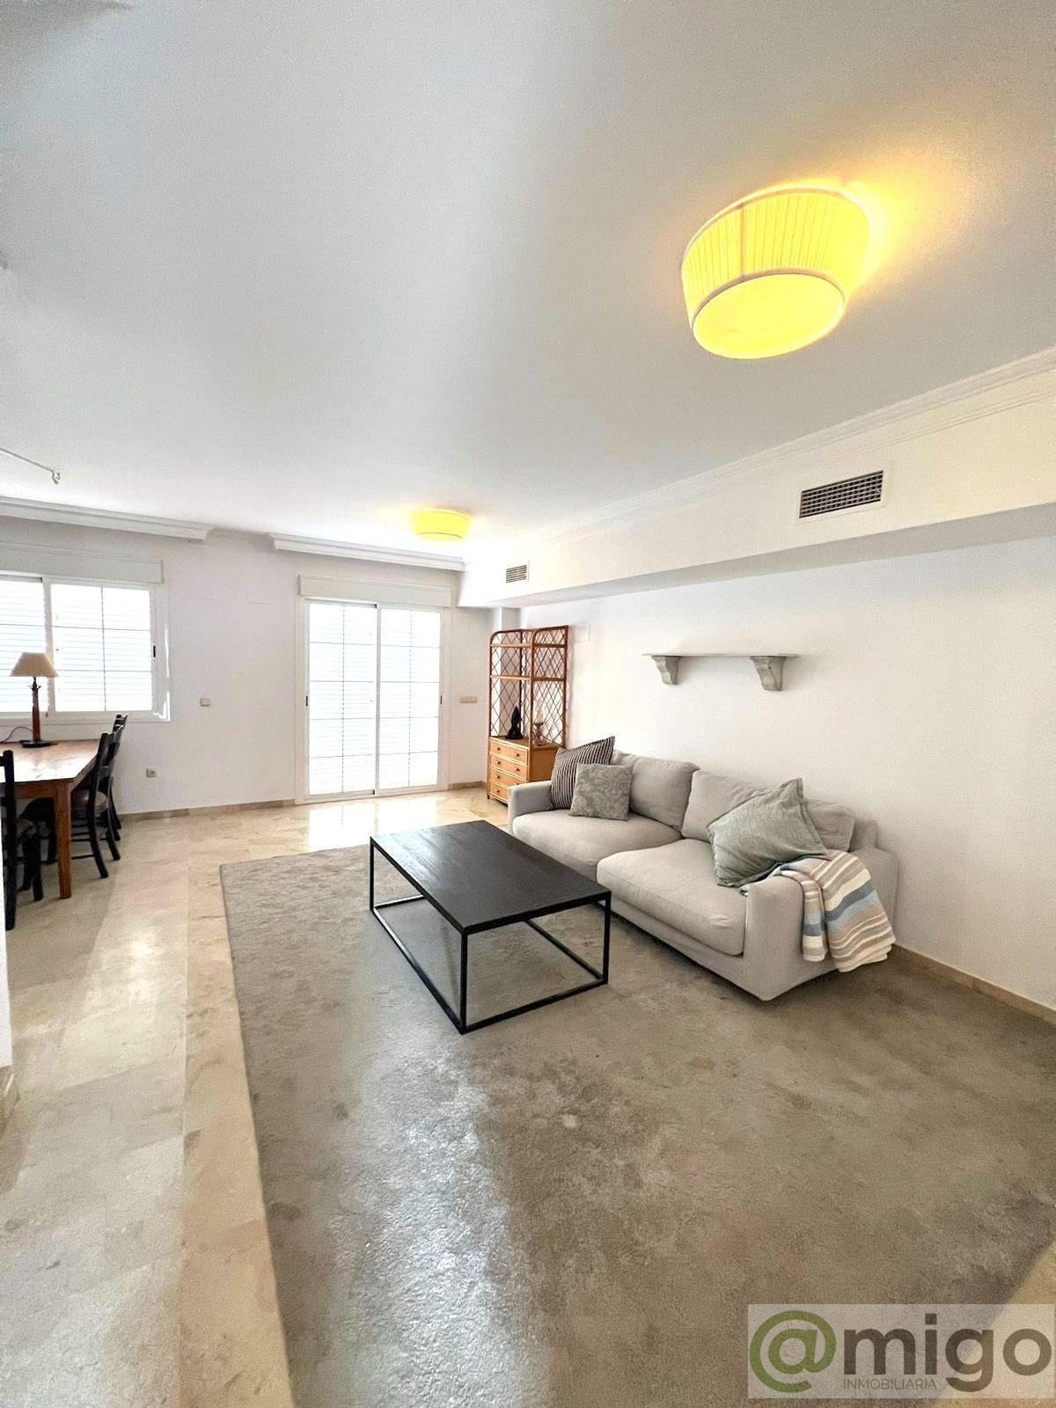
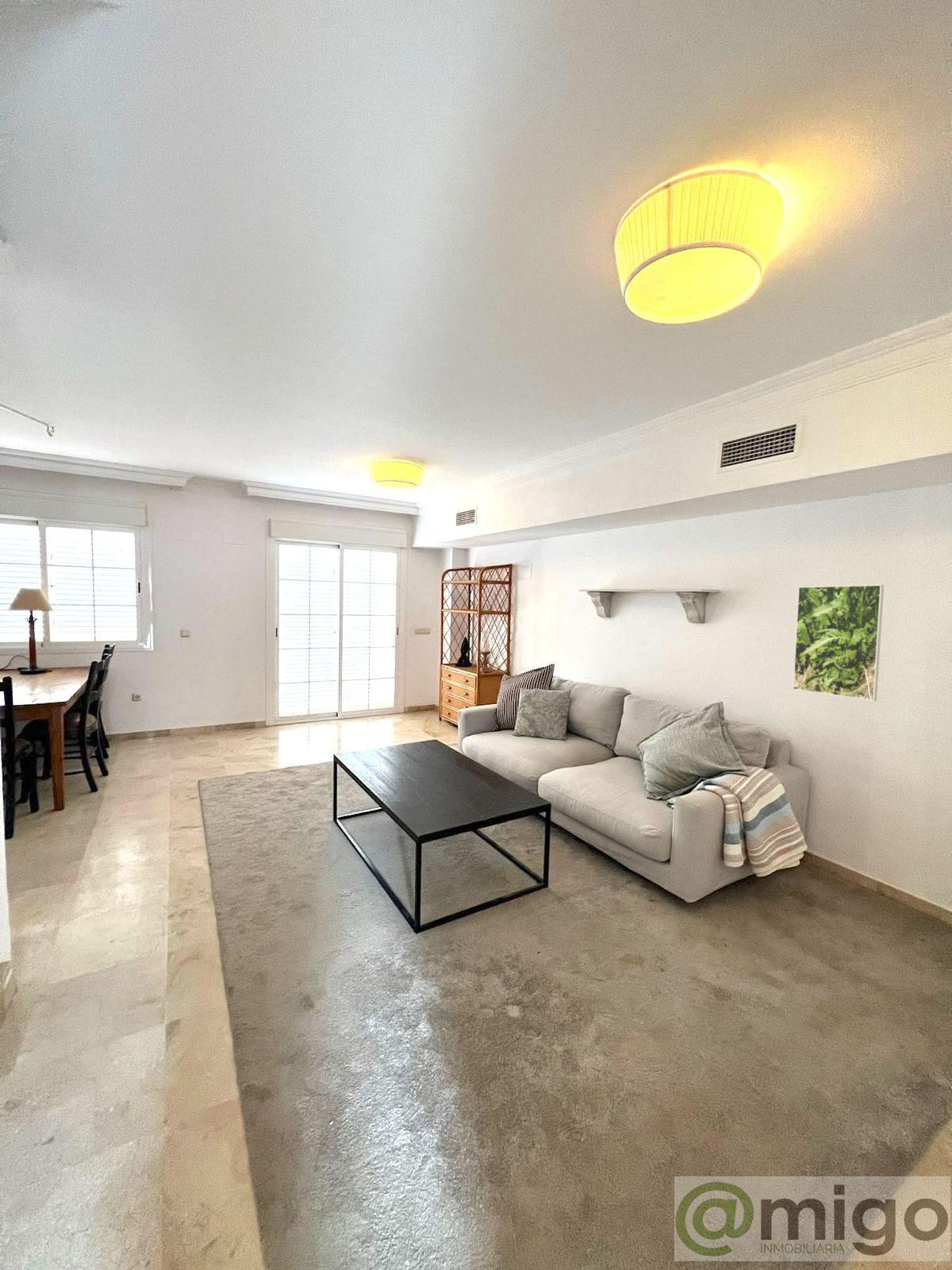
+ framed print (835, 640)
